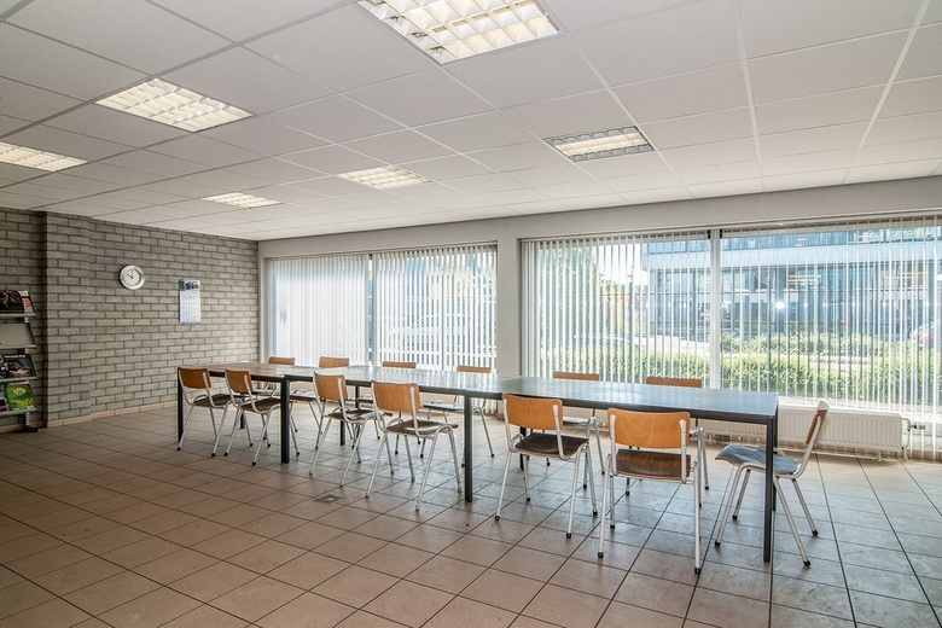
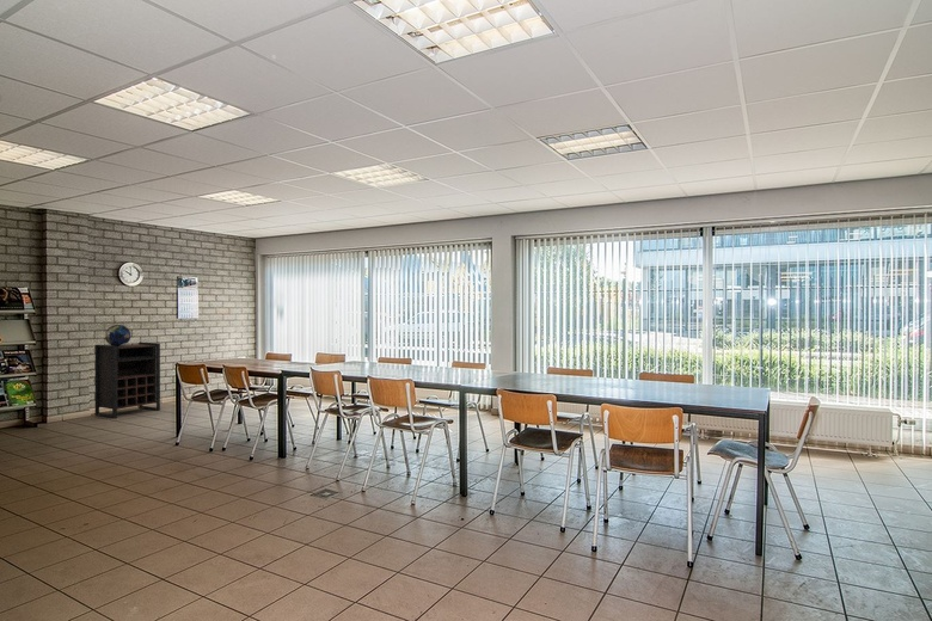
+ shelving unit (128, 377)
+ globe (117, 334)
